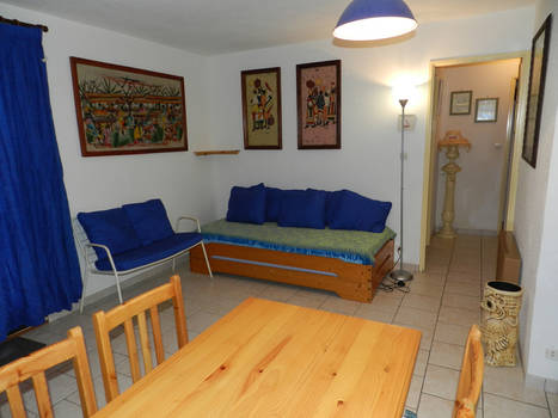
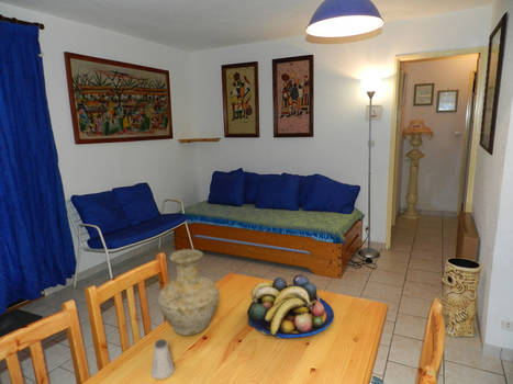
+ vase (189, 291)
+ fruit bowl (290, 298)
+ saltshaker (161, 357)
